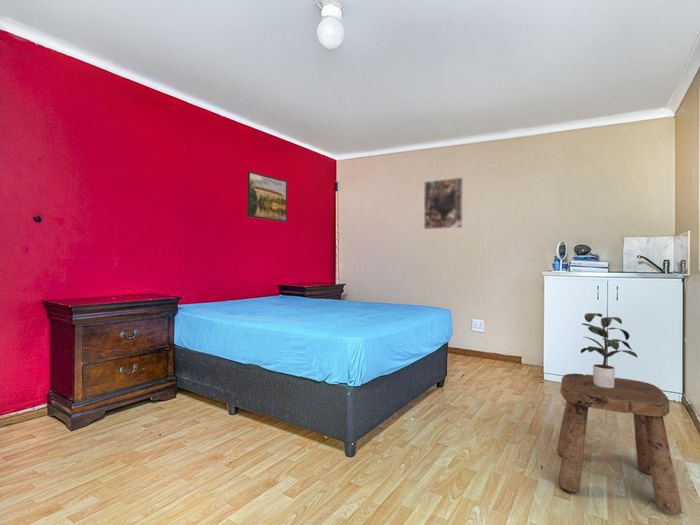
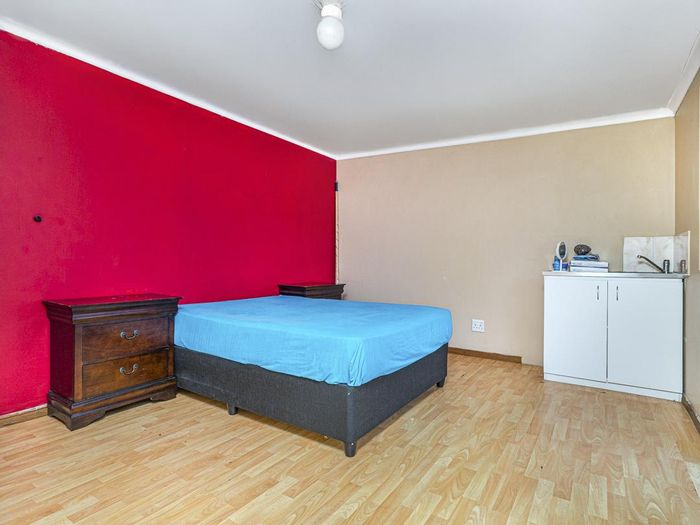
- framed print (268, 197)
- stool (616, 411)
- potted plant (612, 347)
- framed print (443, 204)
